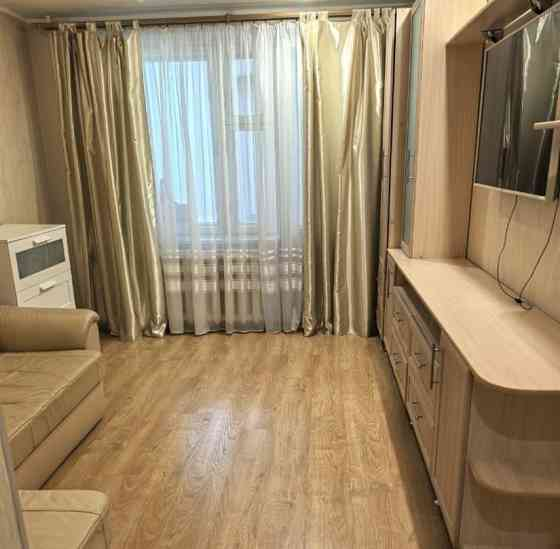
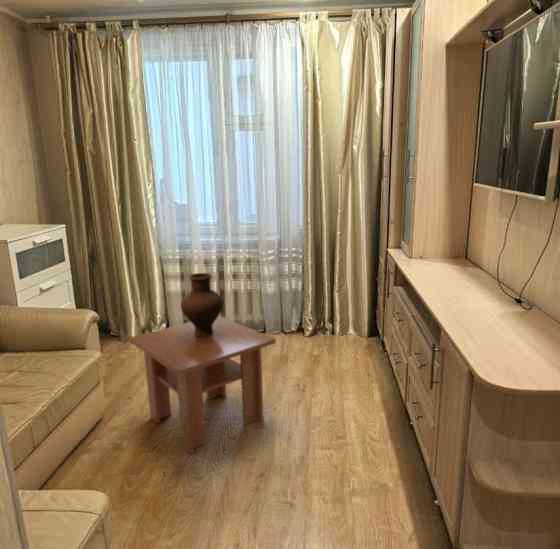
+ vase (202, 304)
+ coffee table (203, 379)
